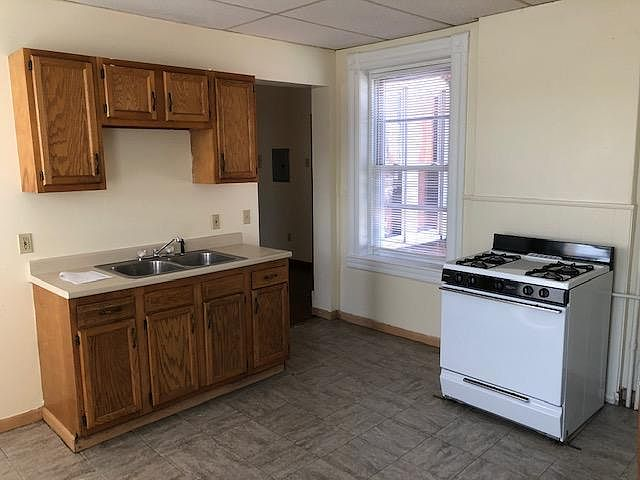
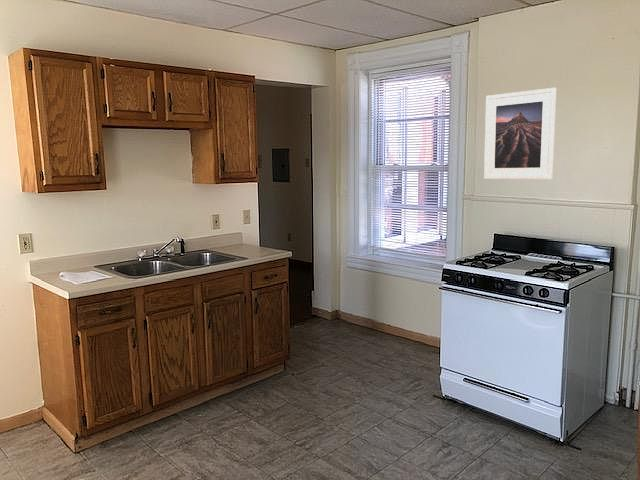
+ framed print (518, 136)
